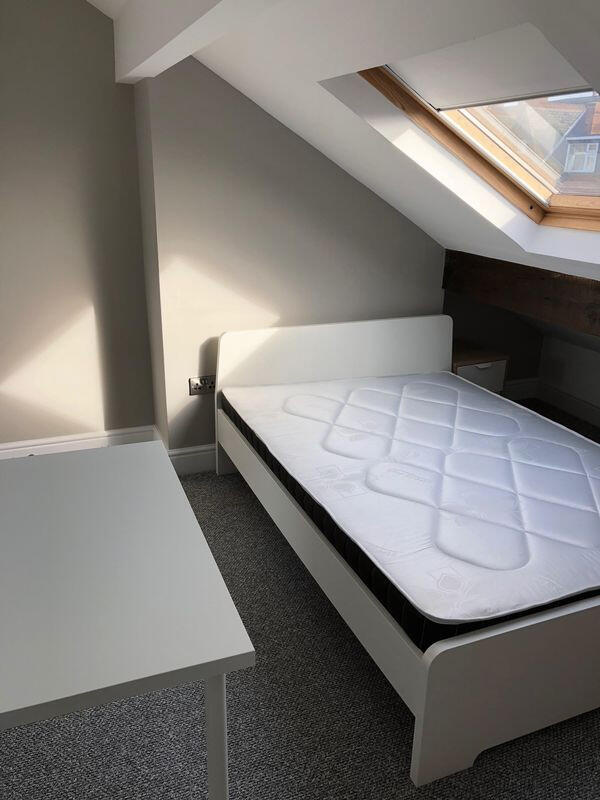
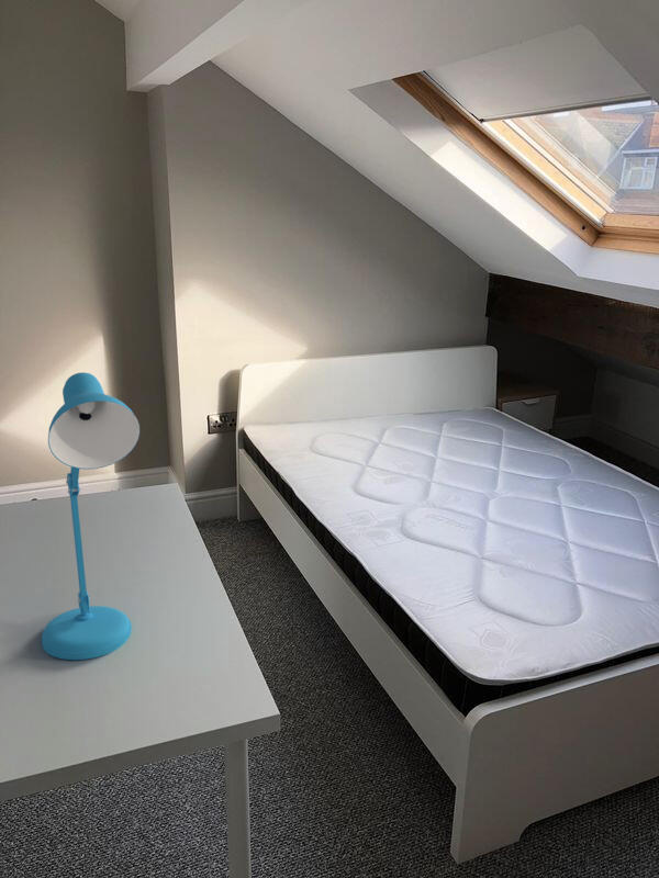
+ desk lamp (79, 522)
